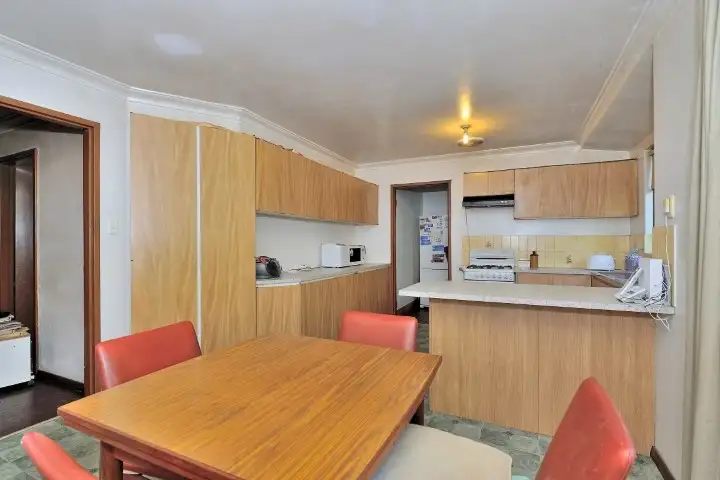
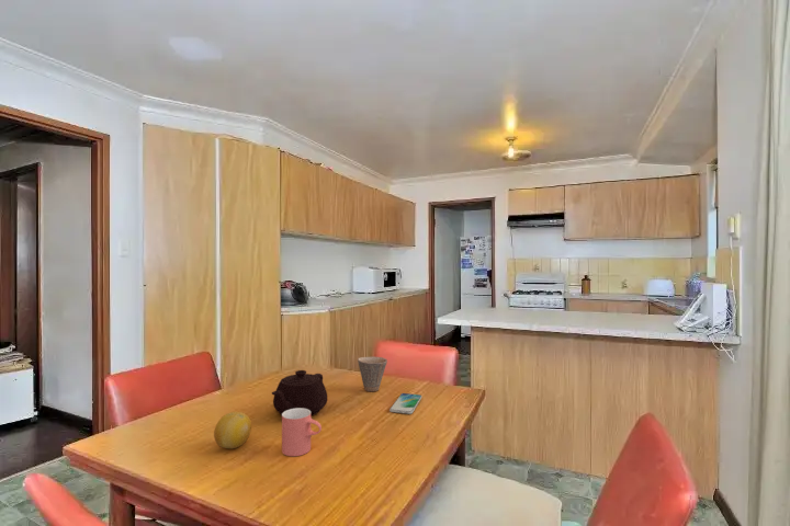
+ smartphone (406, 402)
+ cup (372, 374)
+ teapot (298, 391)
+ fruit (233, 430)
+ cup (302, 432)
